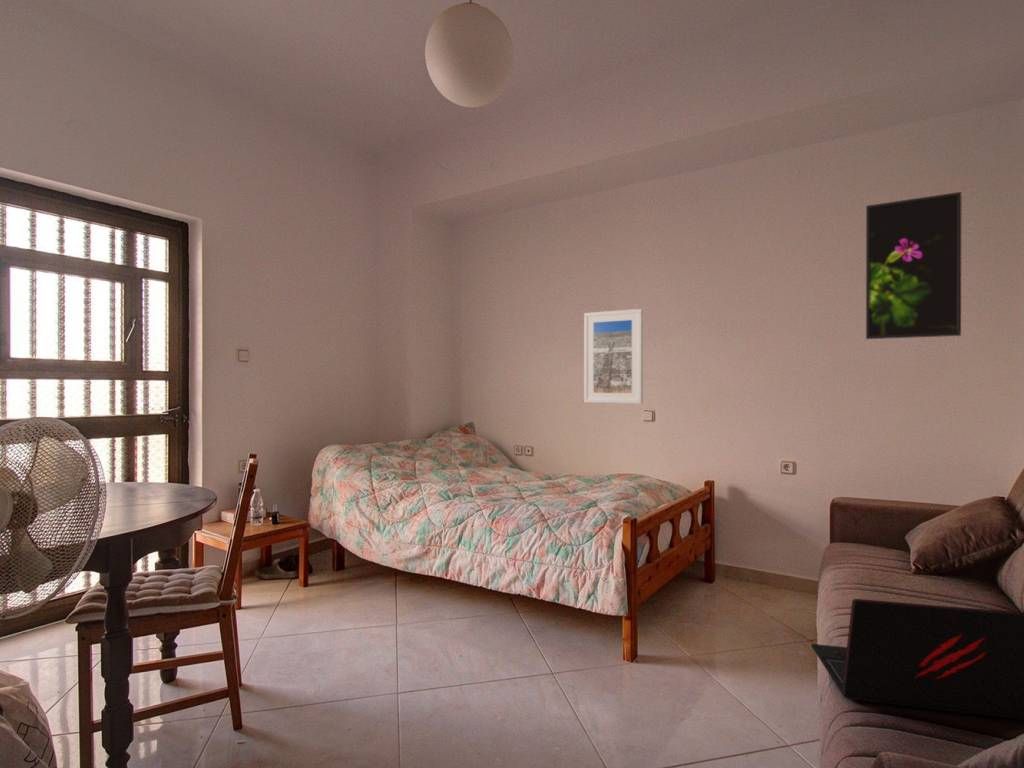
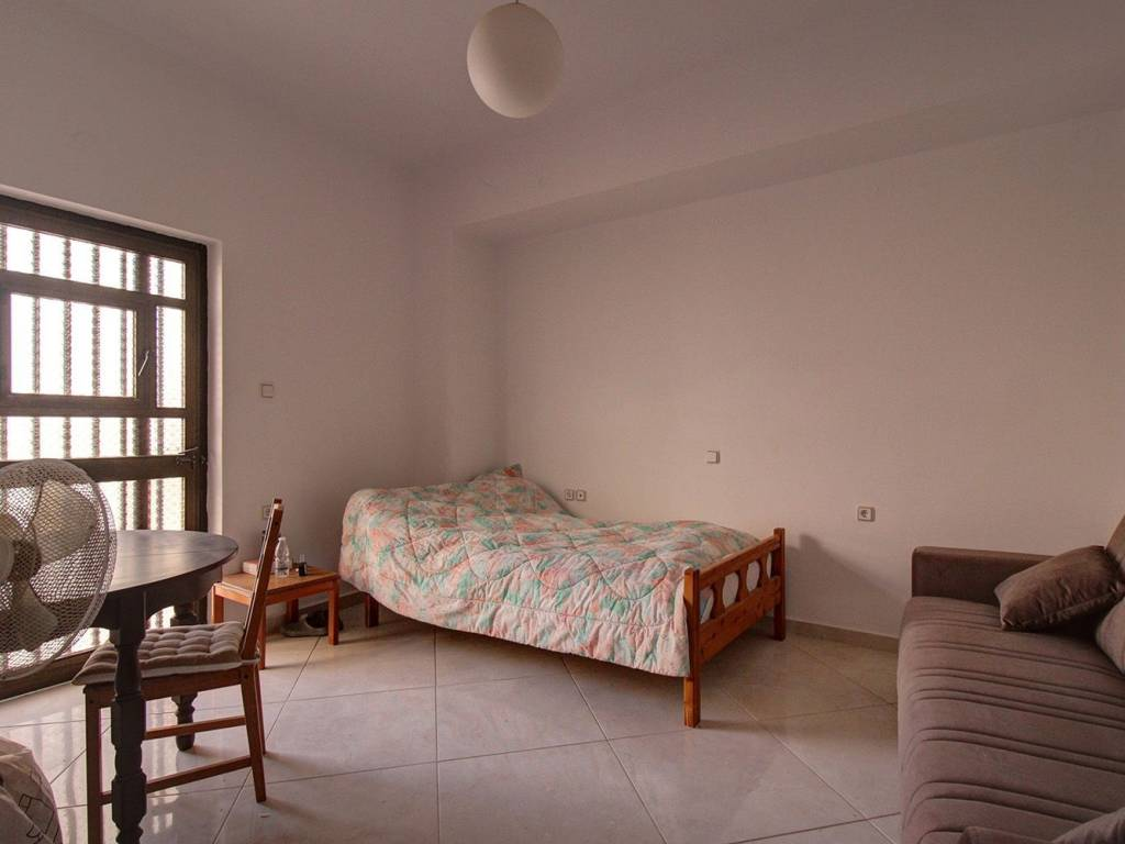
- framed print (911, 268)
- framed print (612, 357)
- laptop (922, 636)
